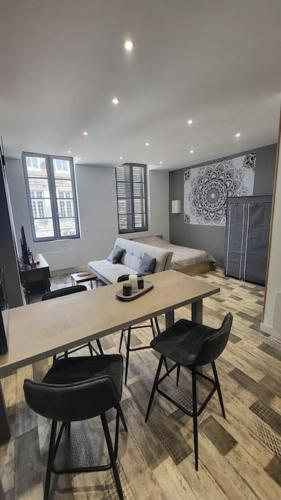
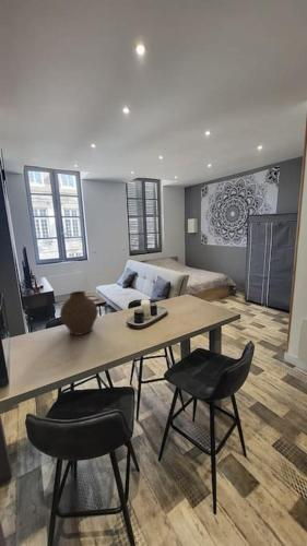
+ vase (79, 311)
